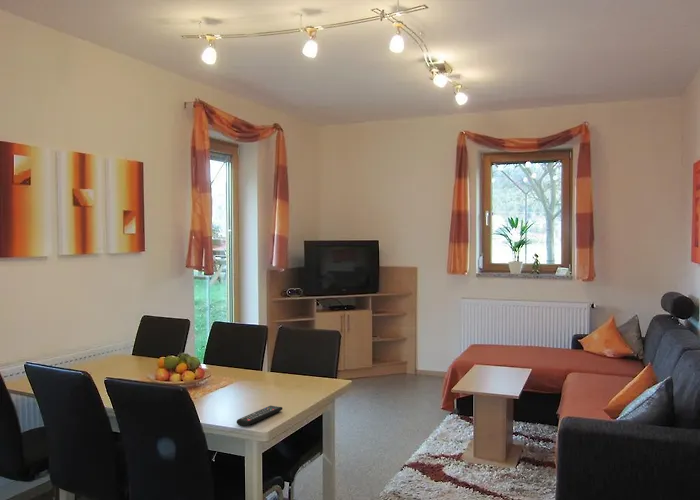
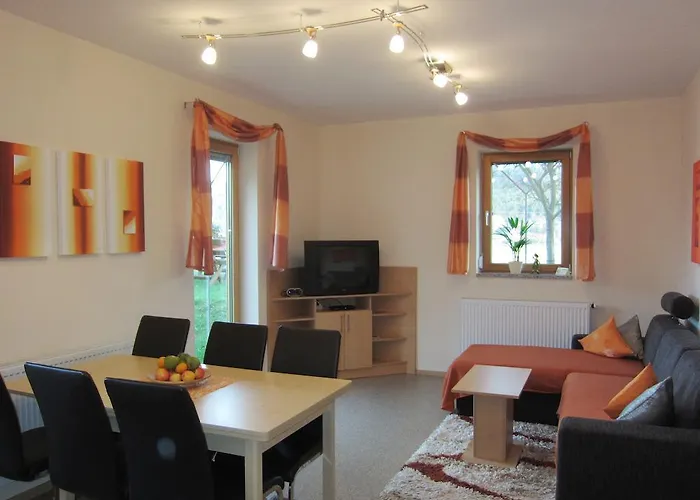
- remote control (260, 415)
